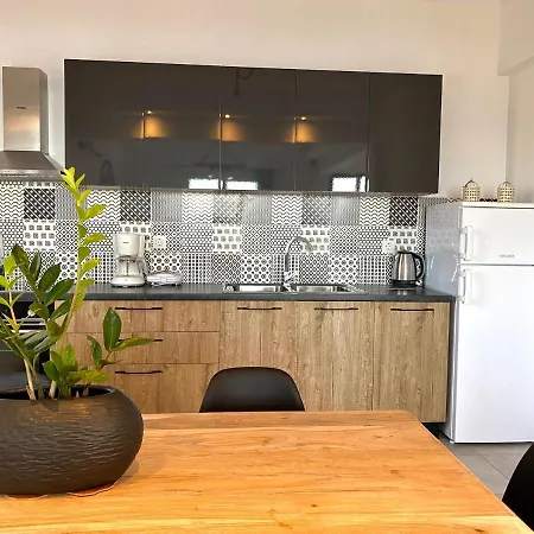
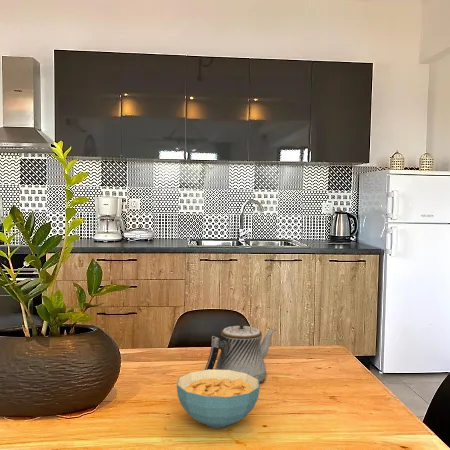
+ teapot (242, 351)
+ cereal bowl (217, 402)
